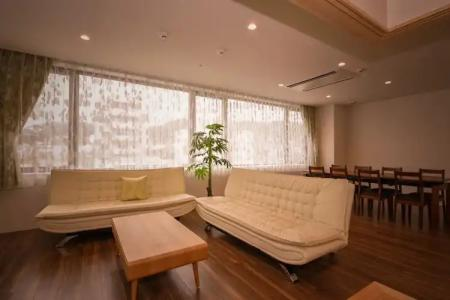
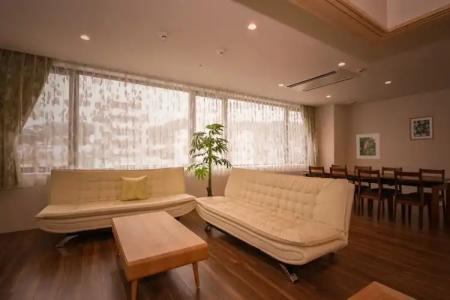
+ wall art (421, 128)
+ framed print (367, 146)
